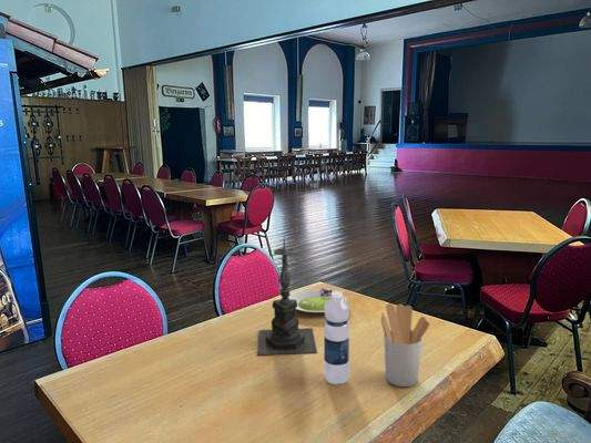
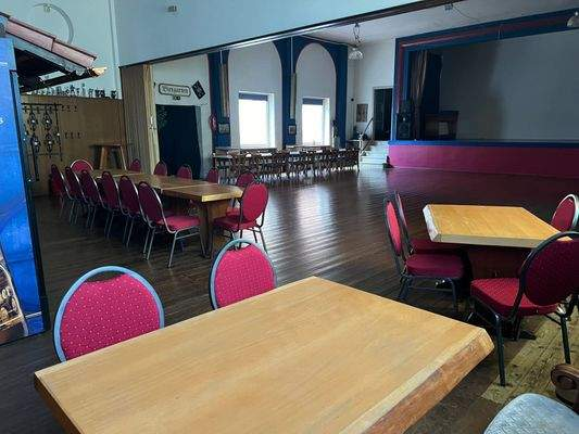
- utensil holder (400, 342)
- water bottle (336, 337)
- salad plate (316, 301)
- candle holder (285, 288)
